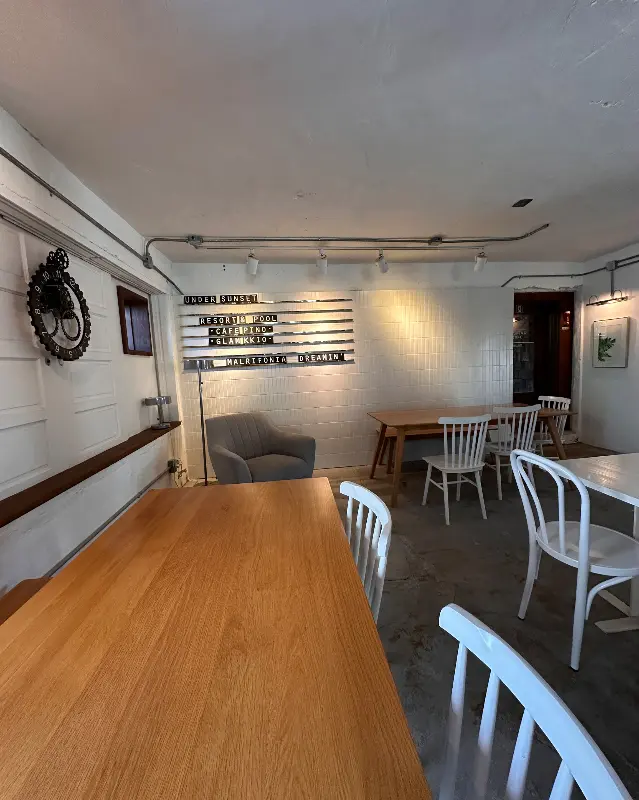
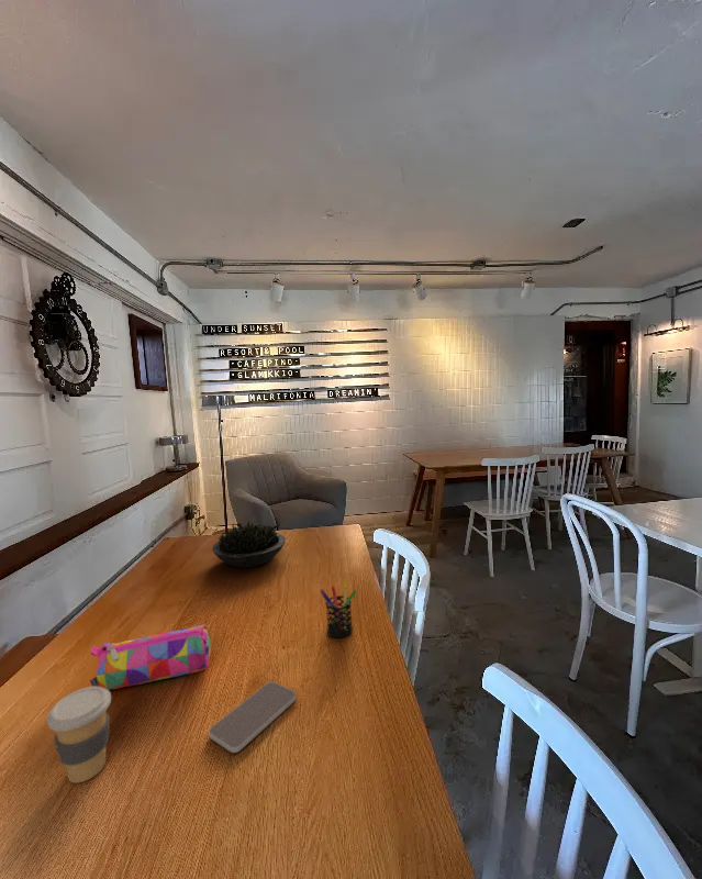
+ smartphone (255, 713)
+ pencil case (154, 656)
+ succulent plant (249, 542)
+ pen holder (341, 605)
+ coffee cup (82, 735)
